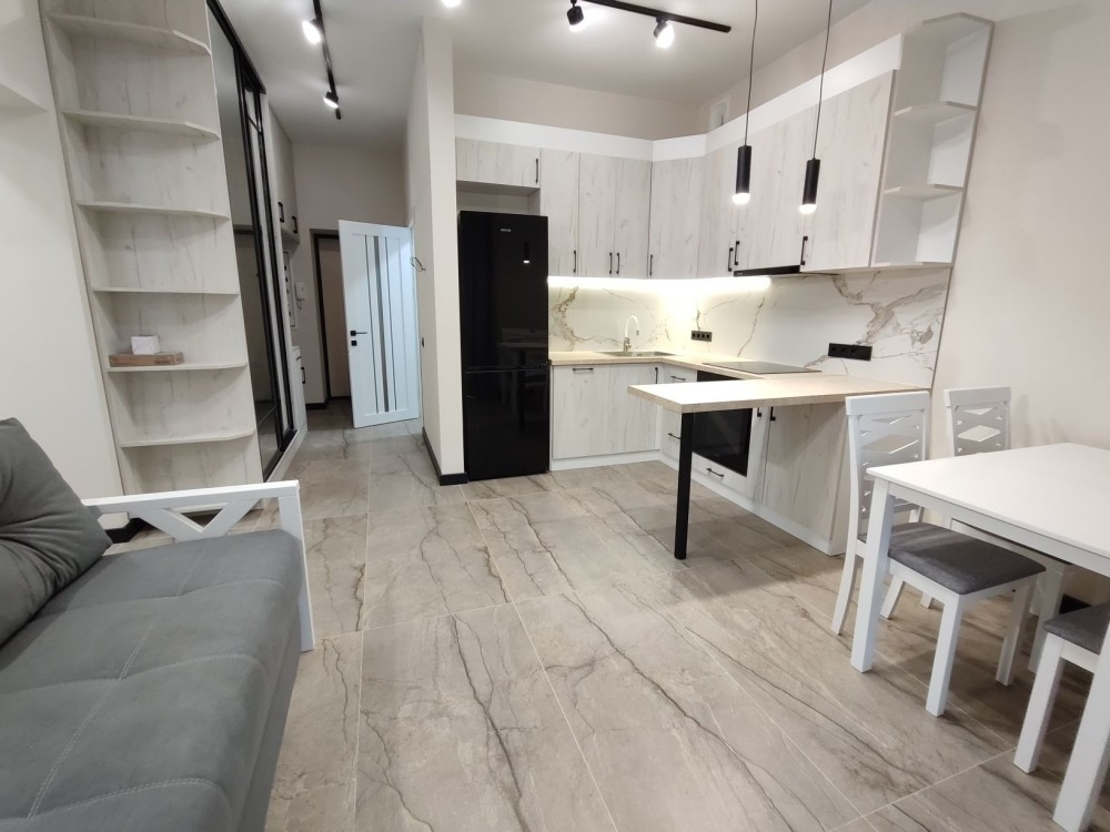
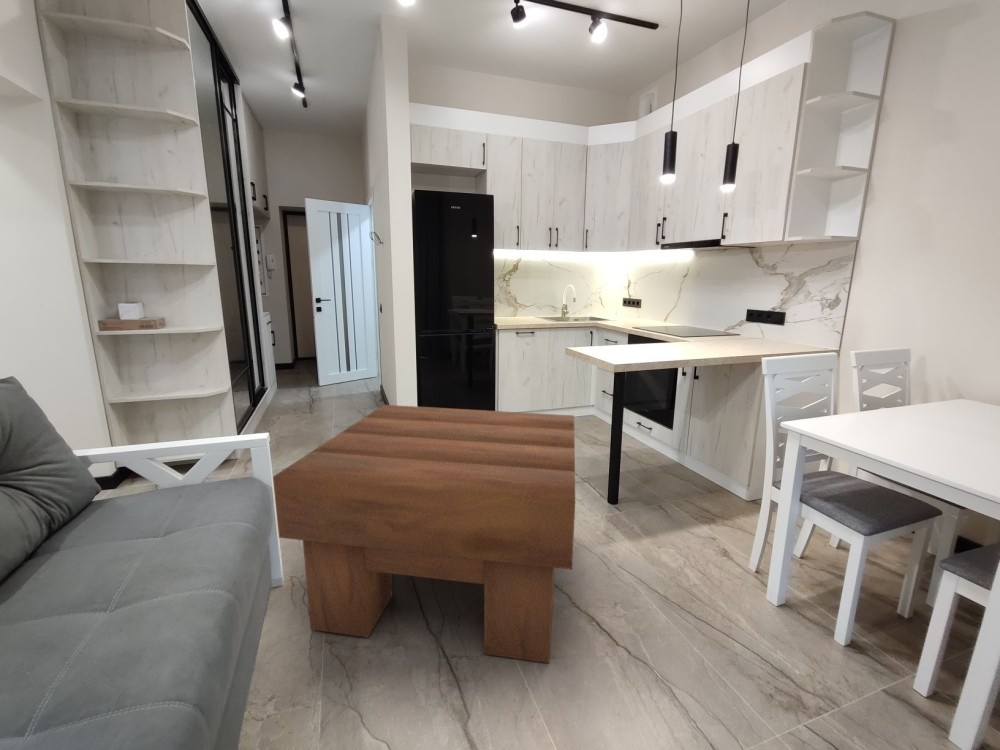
+ coffee table (453, 508)
